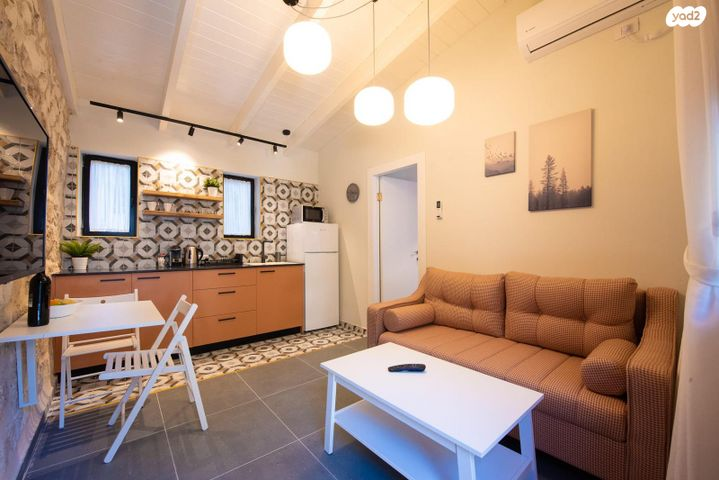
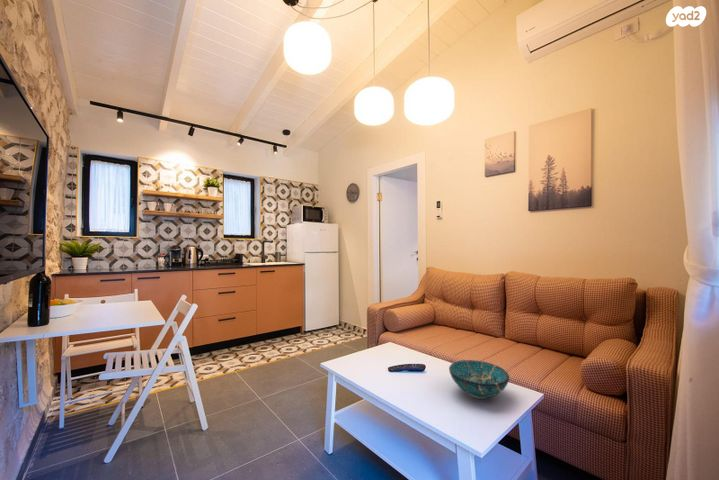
+ decorative bowl (478, 382)
